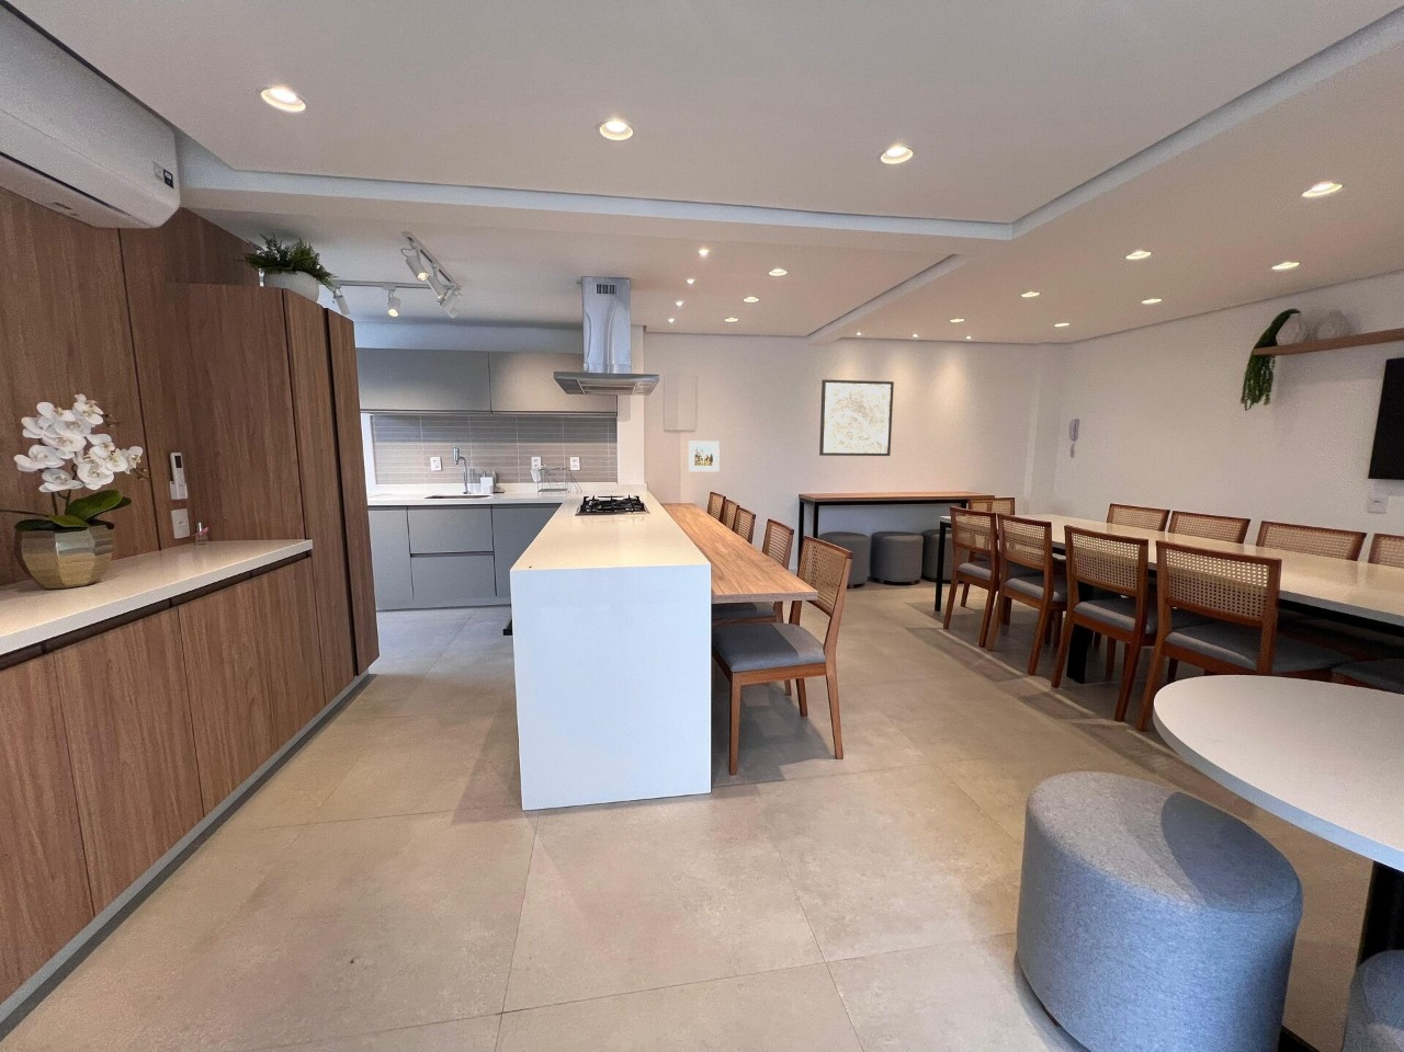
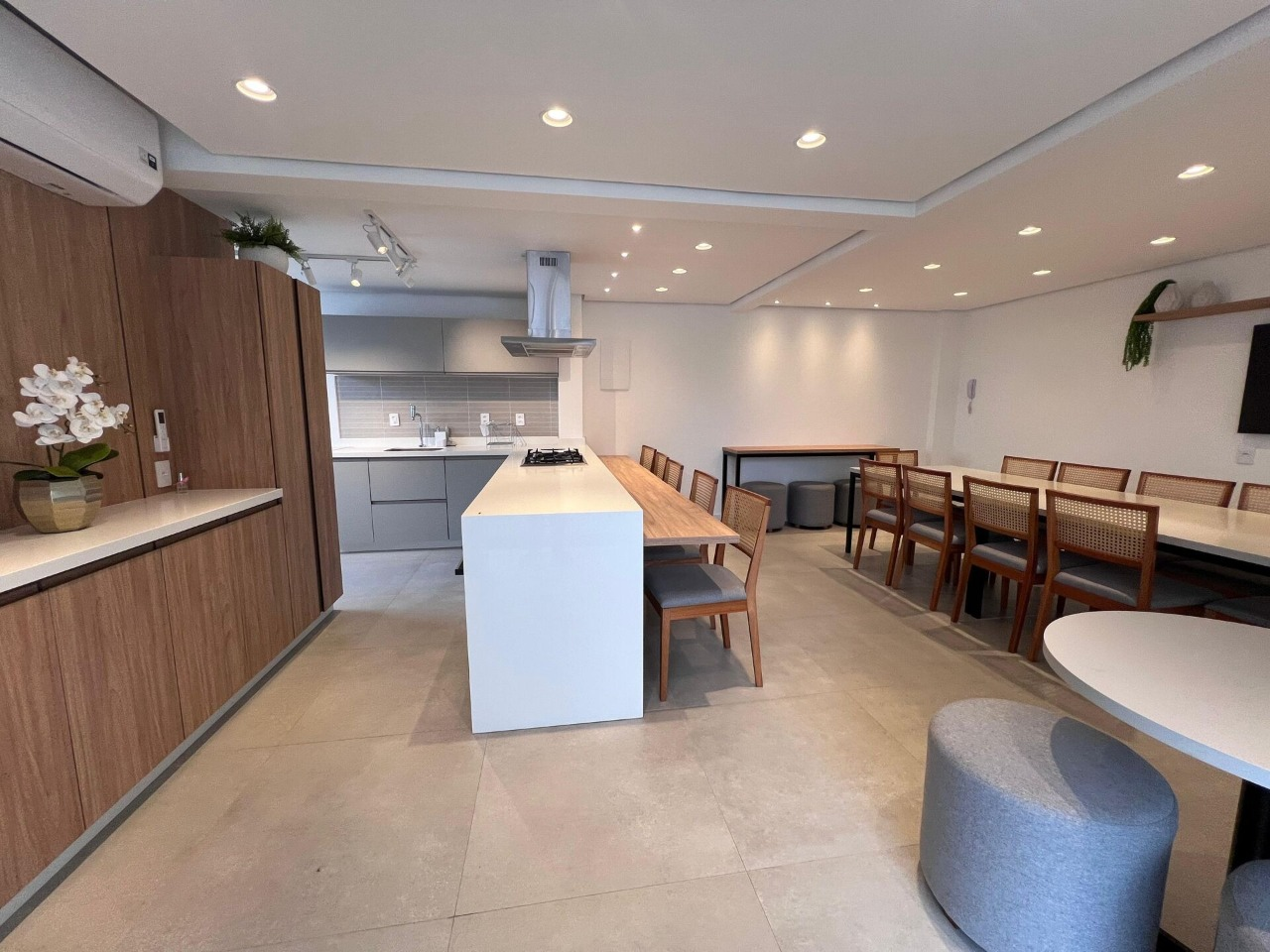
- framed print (703, 456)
- wall art (856, 419)
